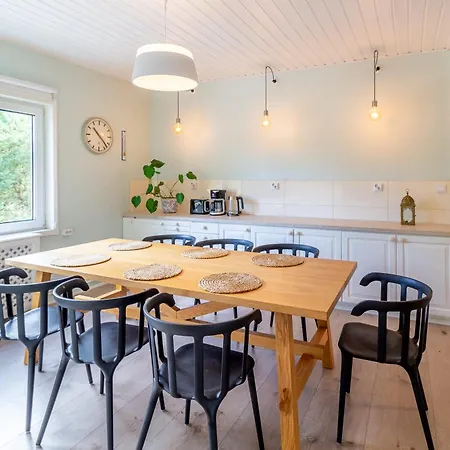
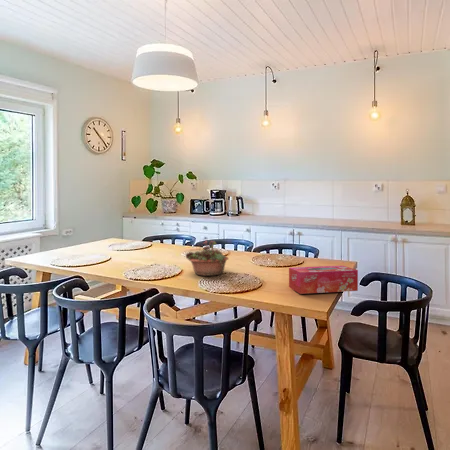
+ succulent planter (210, 257)
+ tissue box (322, 278)
